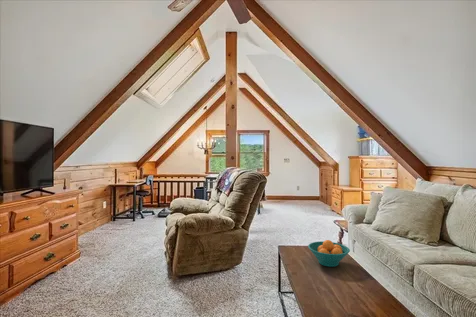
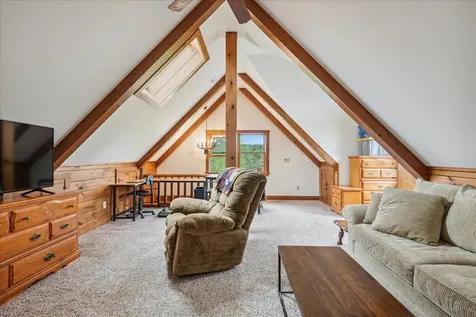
- fruit bowl (328, 251)
